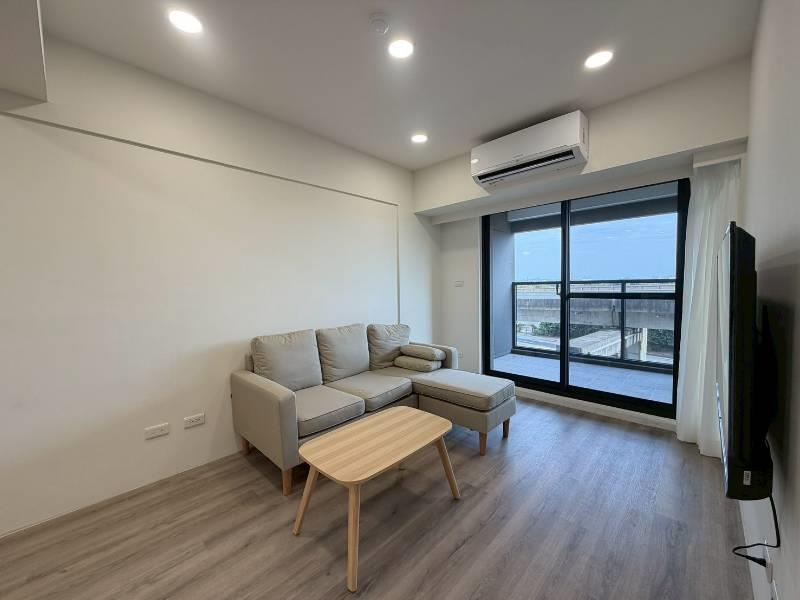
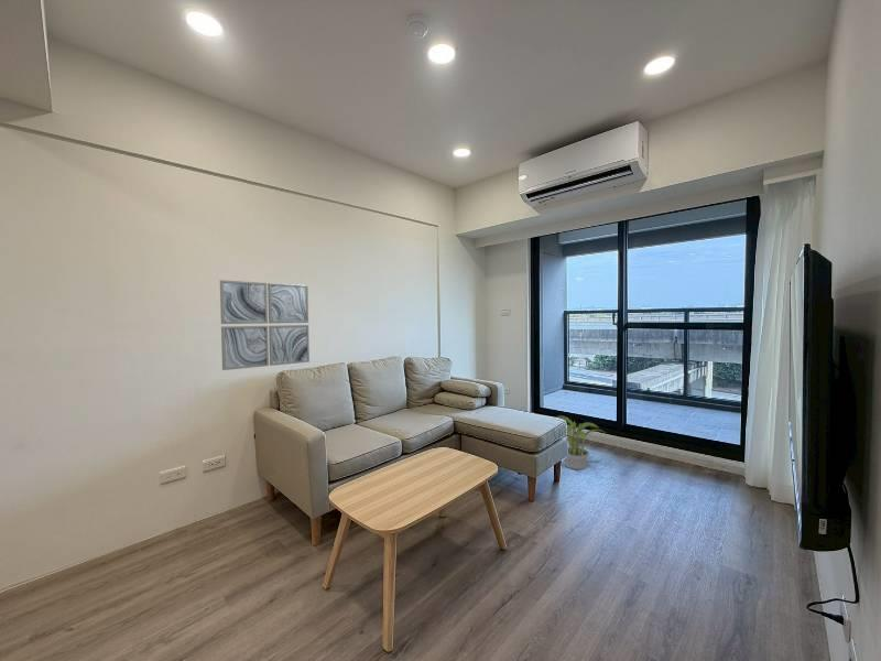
+ potted plant (576, 443)
+ wall art (269, 323)
